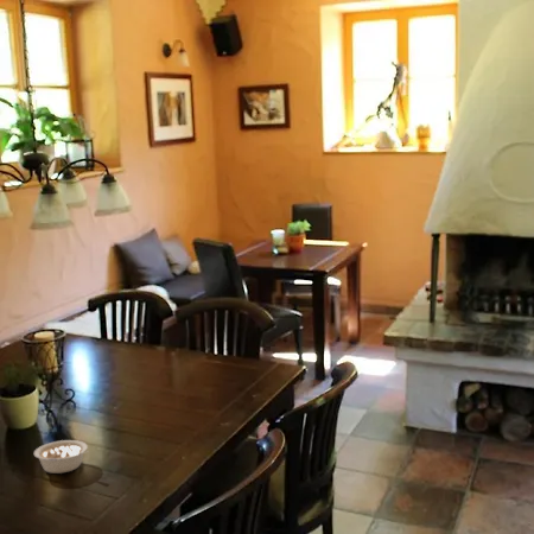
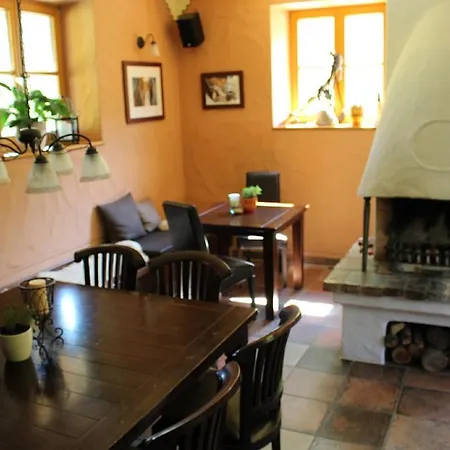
- legume (63, 456)
